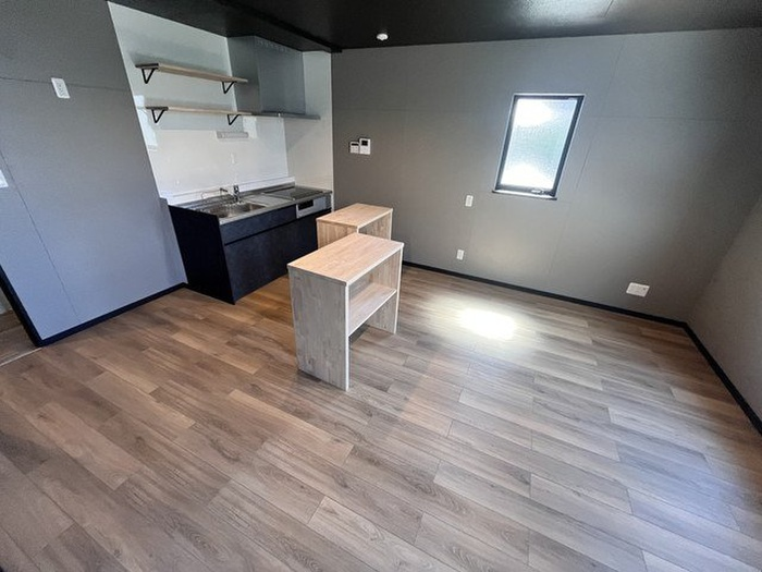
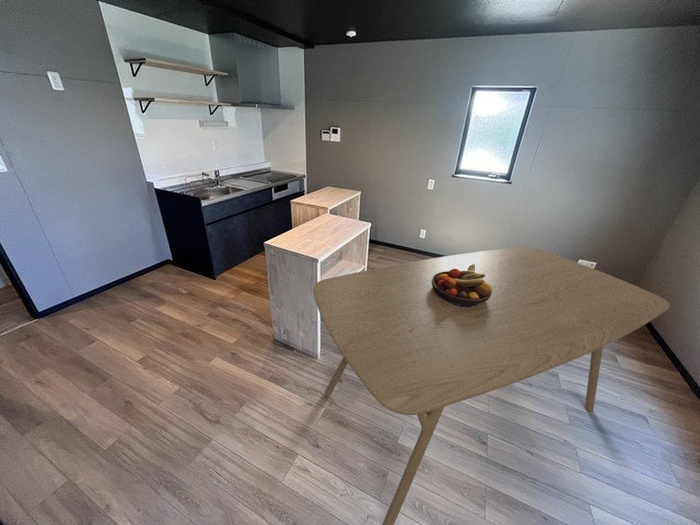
+ fruit bowl (461, 281)
+ dining table (473, 353)
